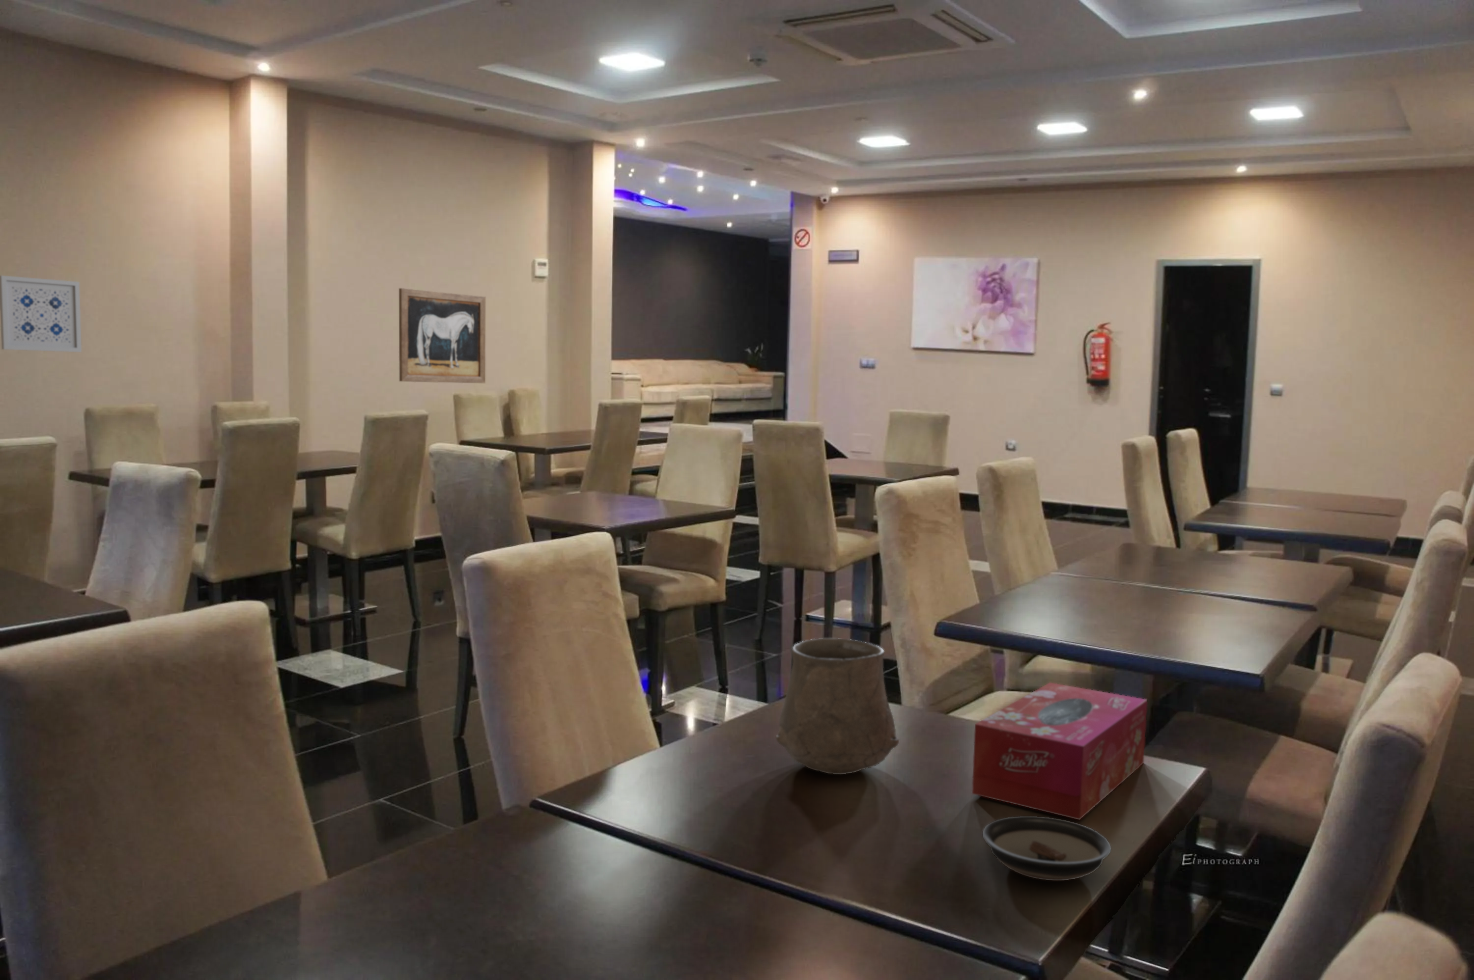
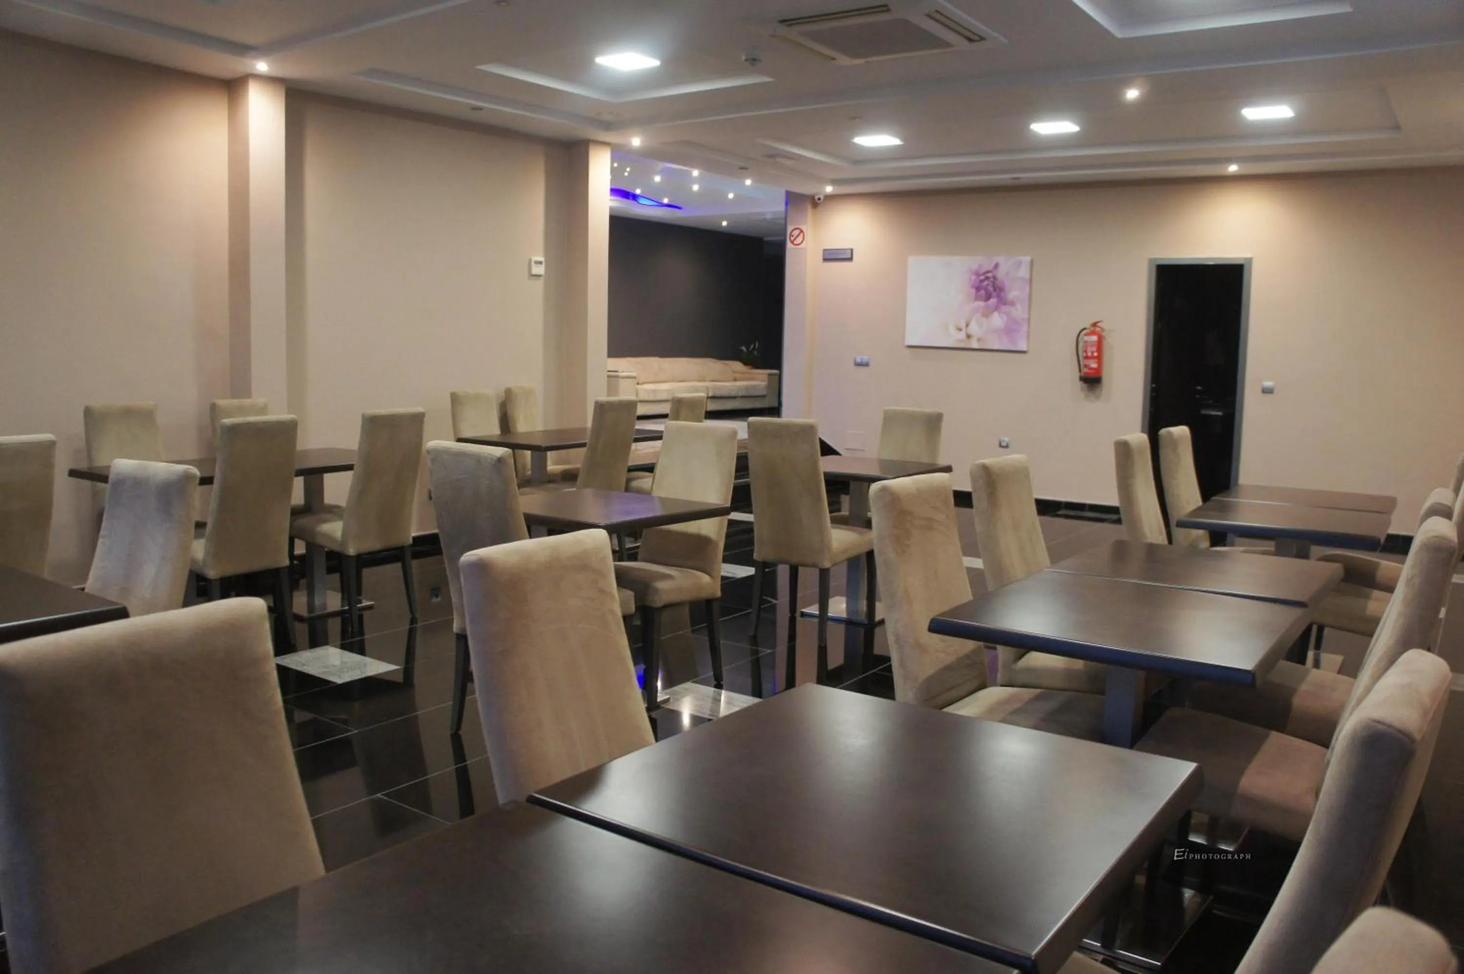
- ceramic cup (835, 707)
- saucer (1045, 853)
- tissue box (1064, 745)
- wall art (443, 337)
- wall art (42, 315)
